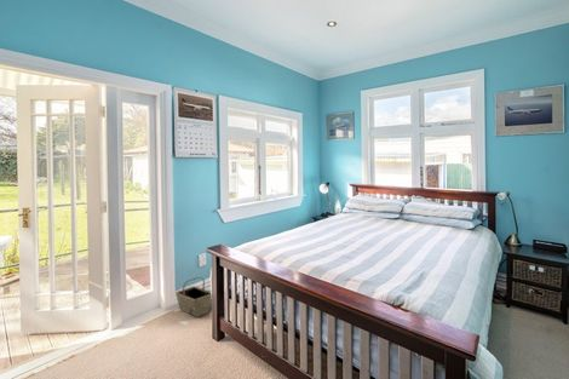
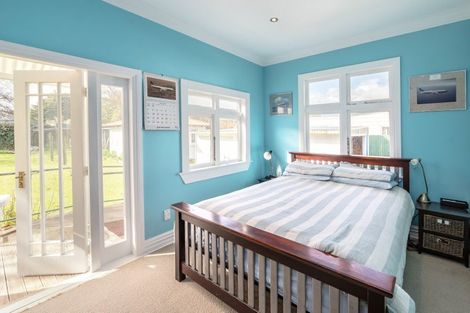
- basket (194, 294)
